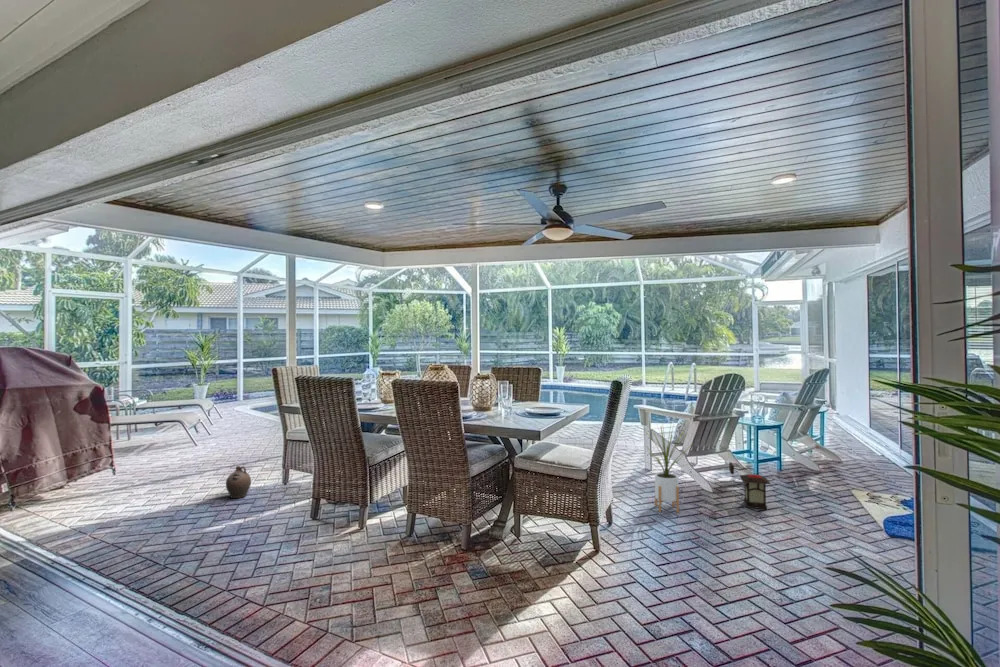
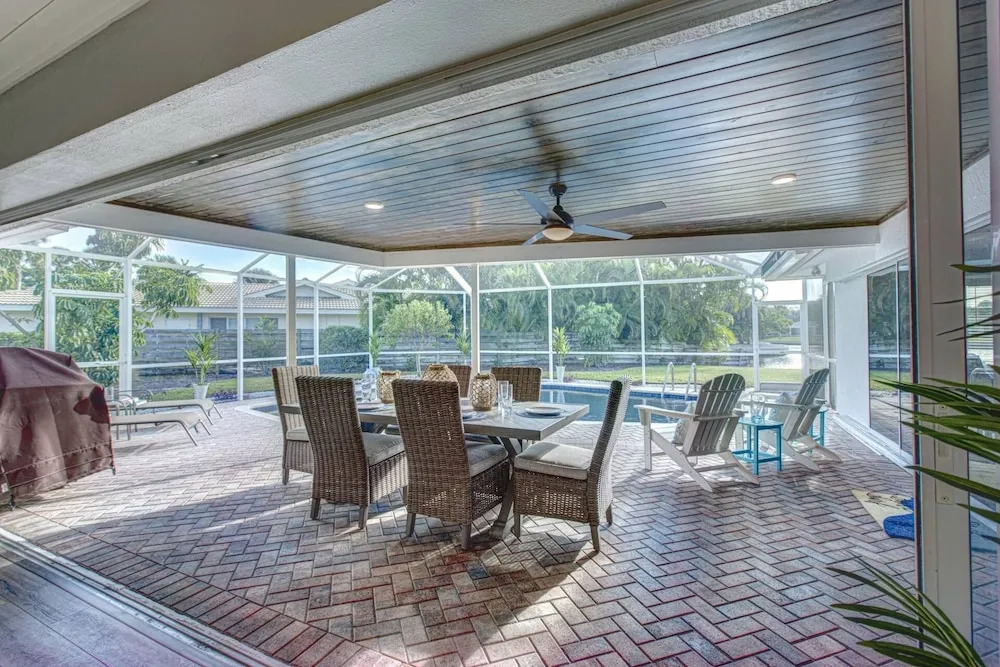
- lantern (749, 485)
- ceramic jug (238, 481)
- house plant (665, 465)
